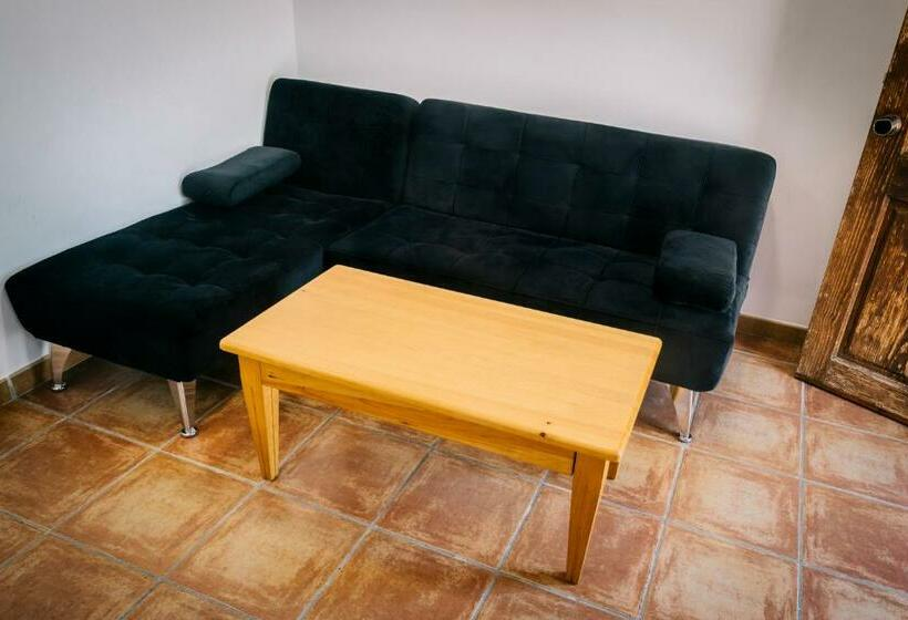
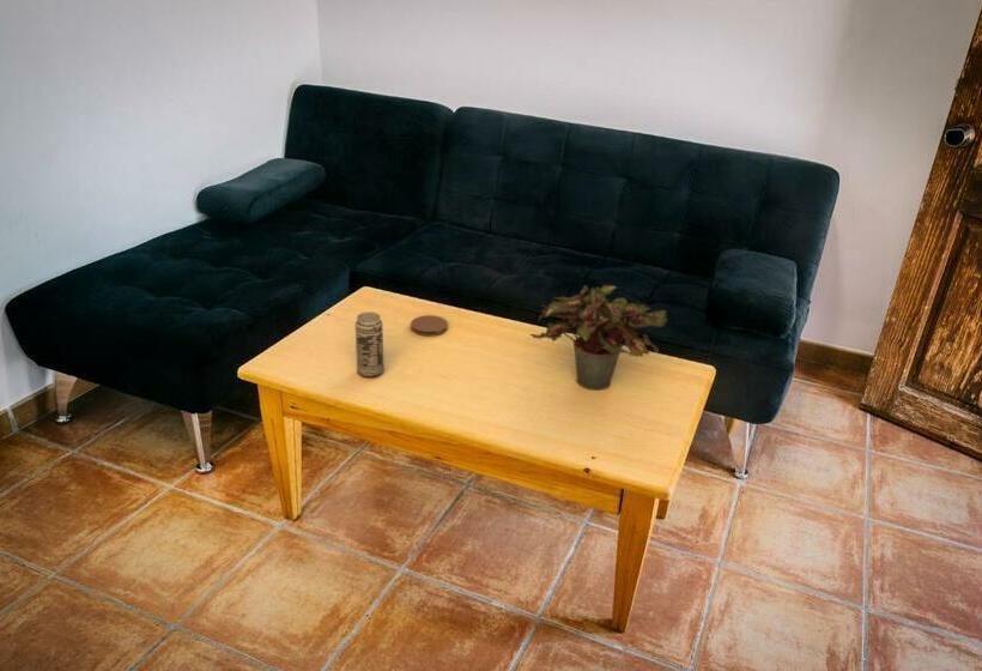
+ potted plant (596, 339)
+ beverage can (369, 345)
+ coaster (429, 325)
